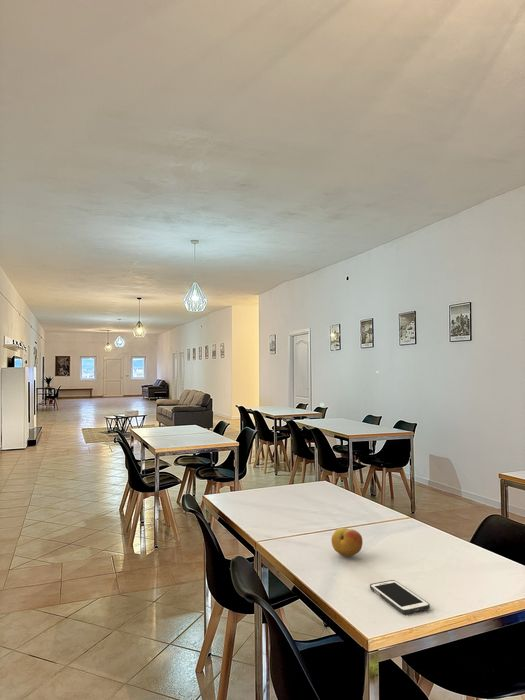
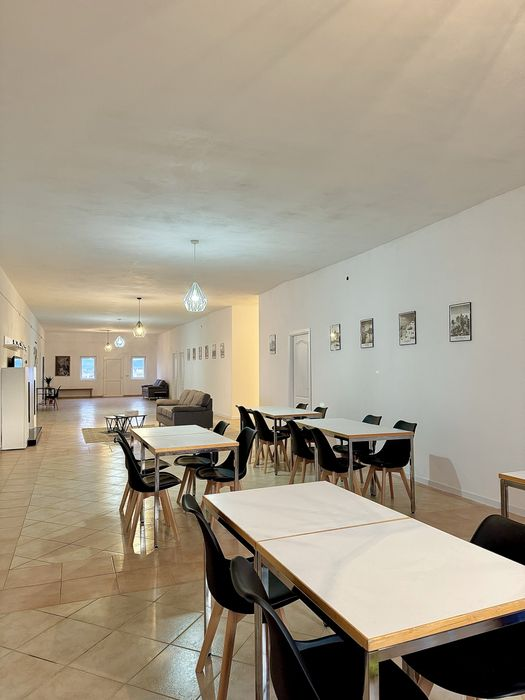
- cell phone (398, 596)
- fruit (347, 542)
